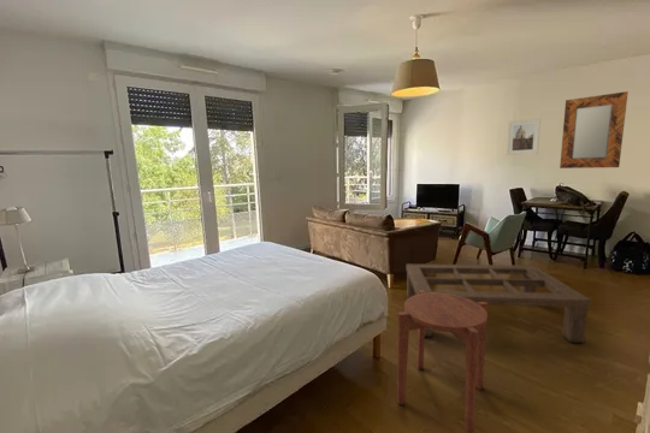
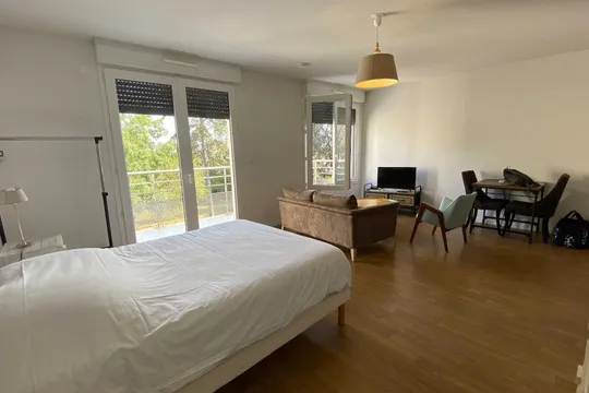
- coffee table (481, 297)
- home mirror (591, 132)
- side table (422, 352)
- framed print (522, 137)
